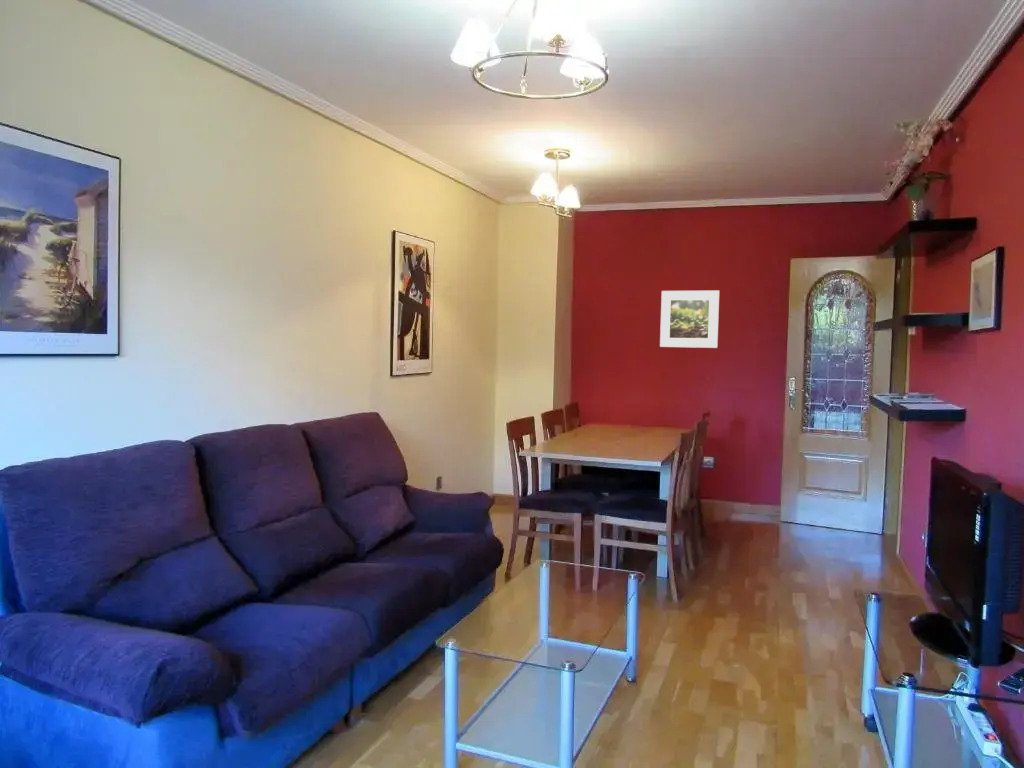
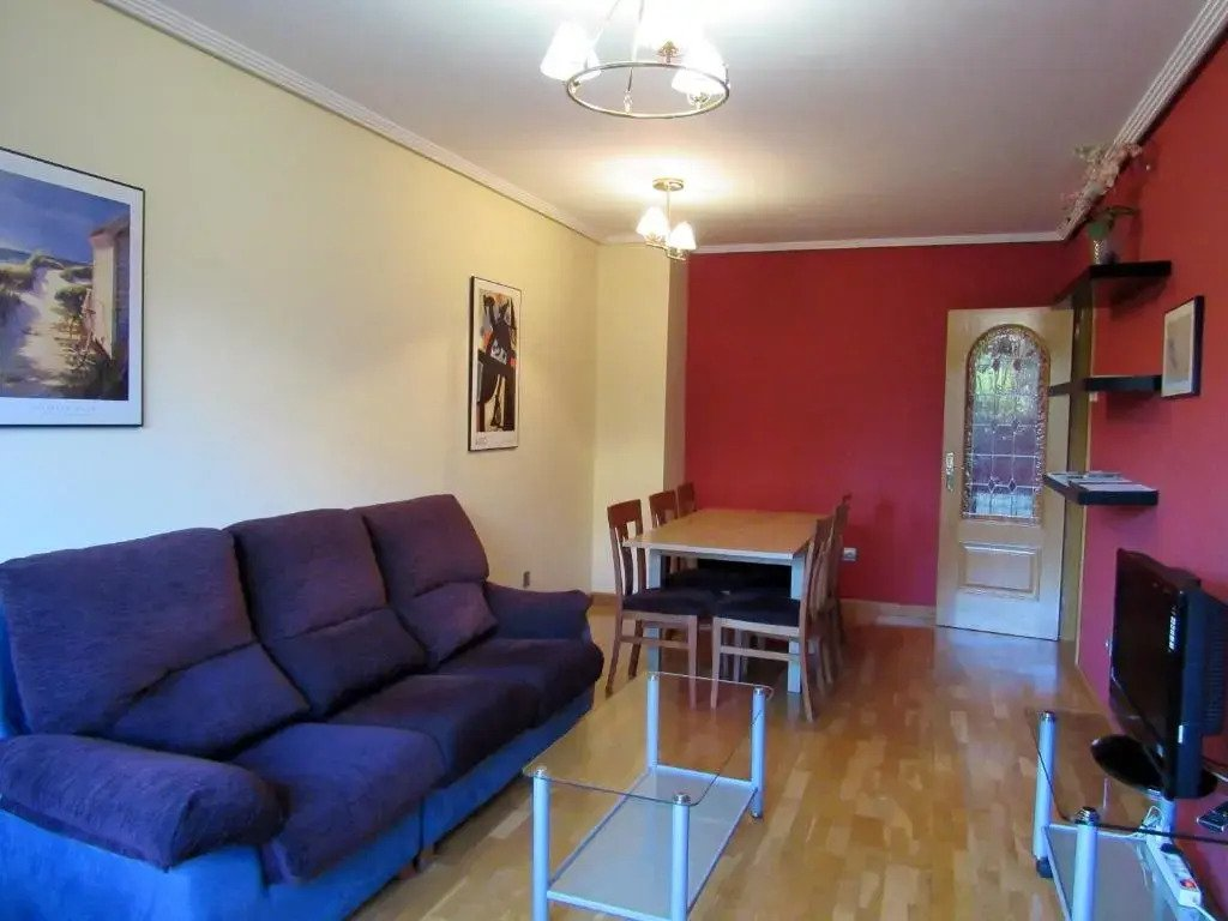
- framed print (689, 319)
